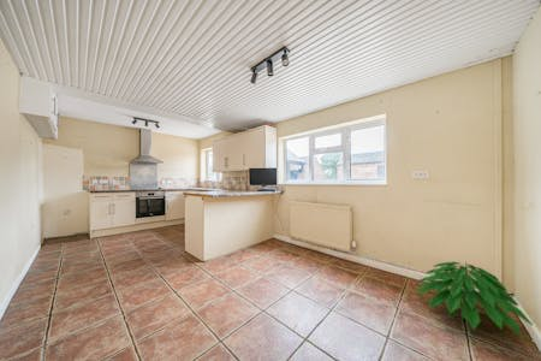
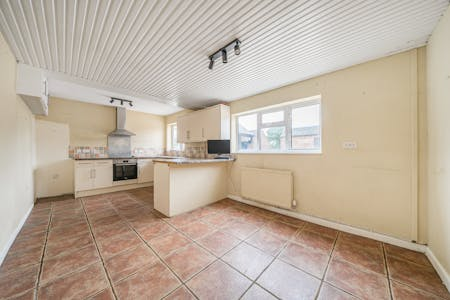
- indoor plant (465, 288)
